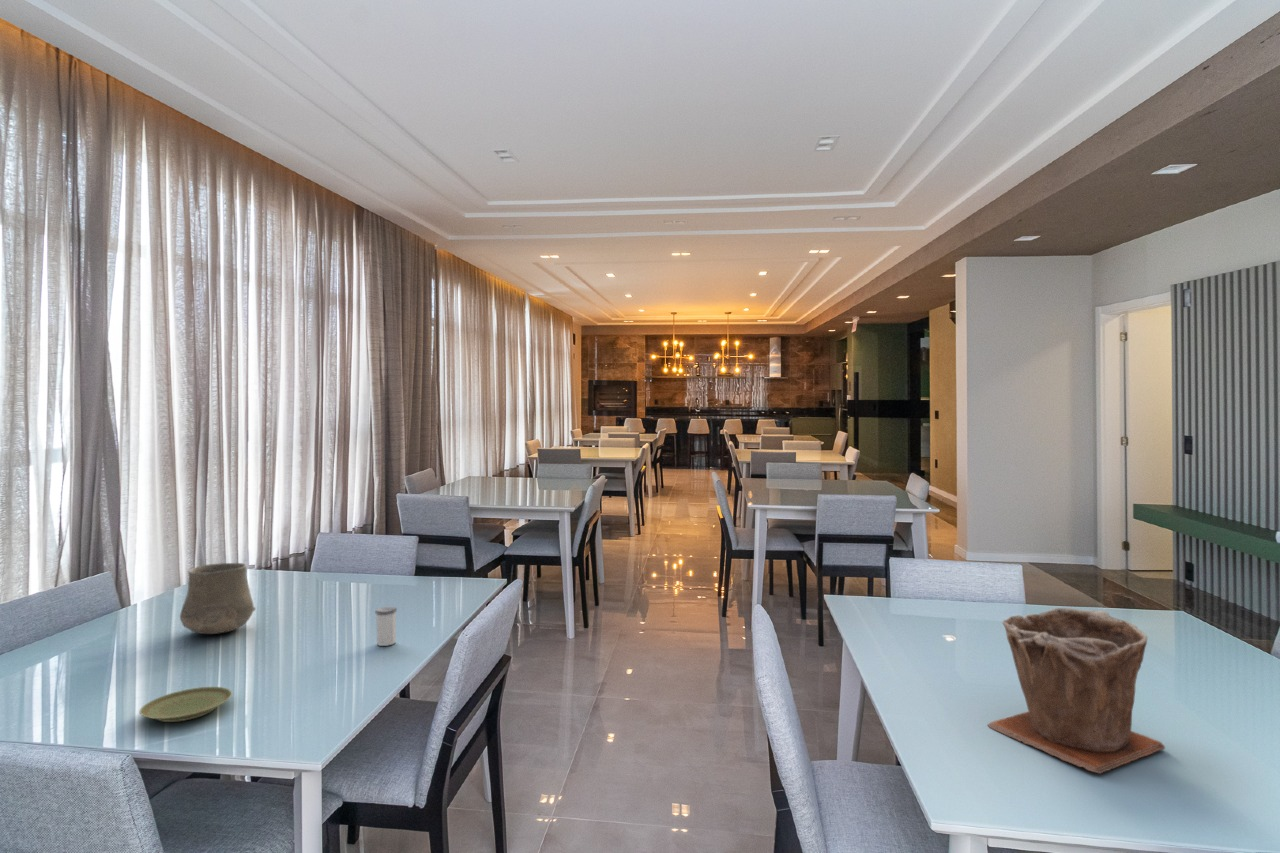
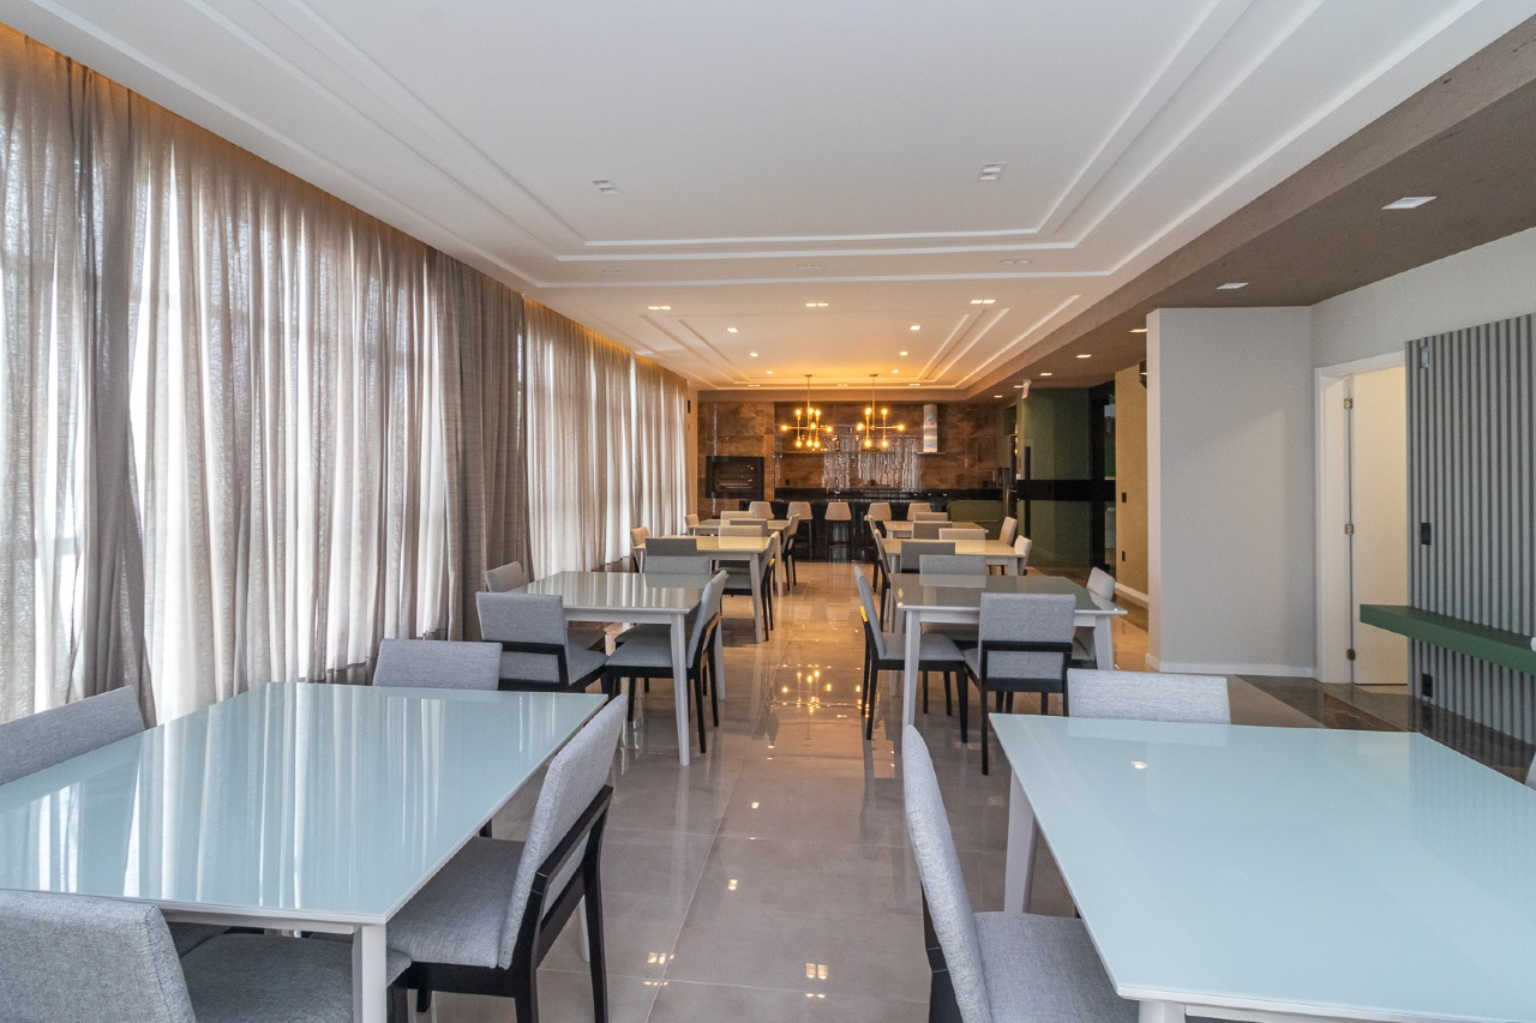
- plant pot (1071, 678)
- plate (187, 706)
- salt shaker (386, 626)
- ceramic cup (219, 599)
